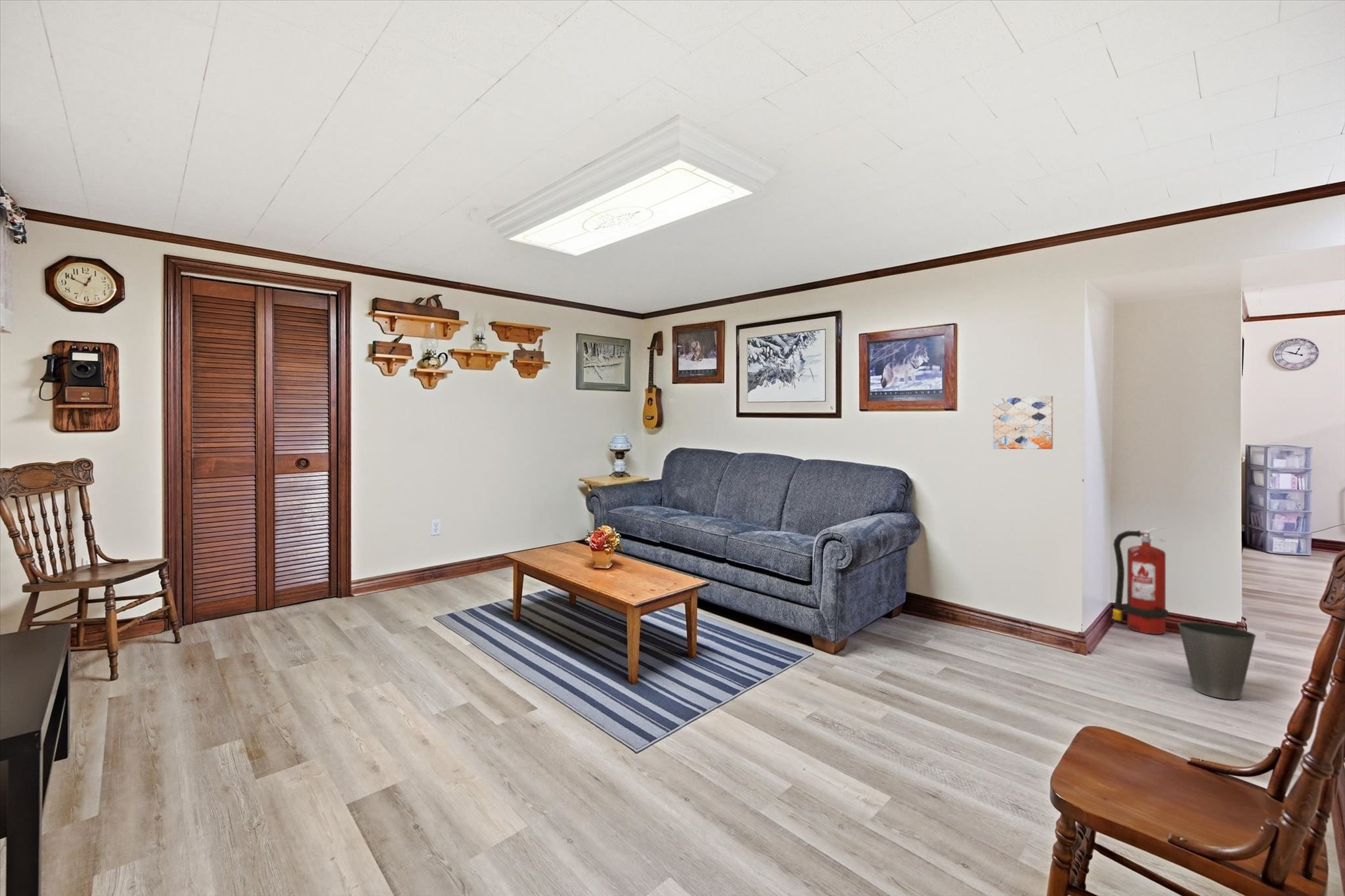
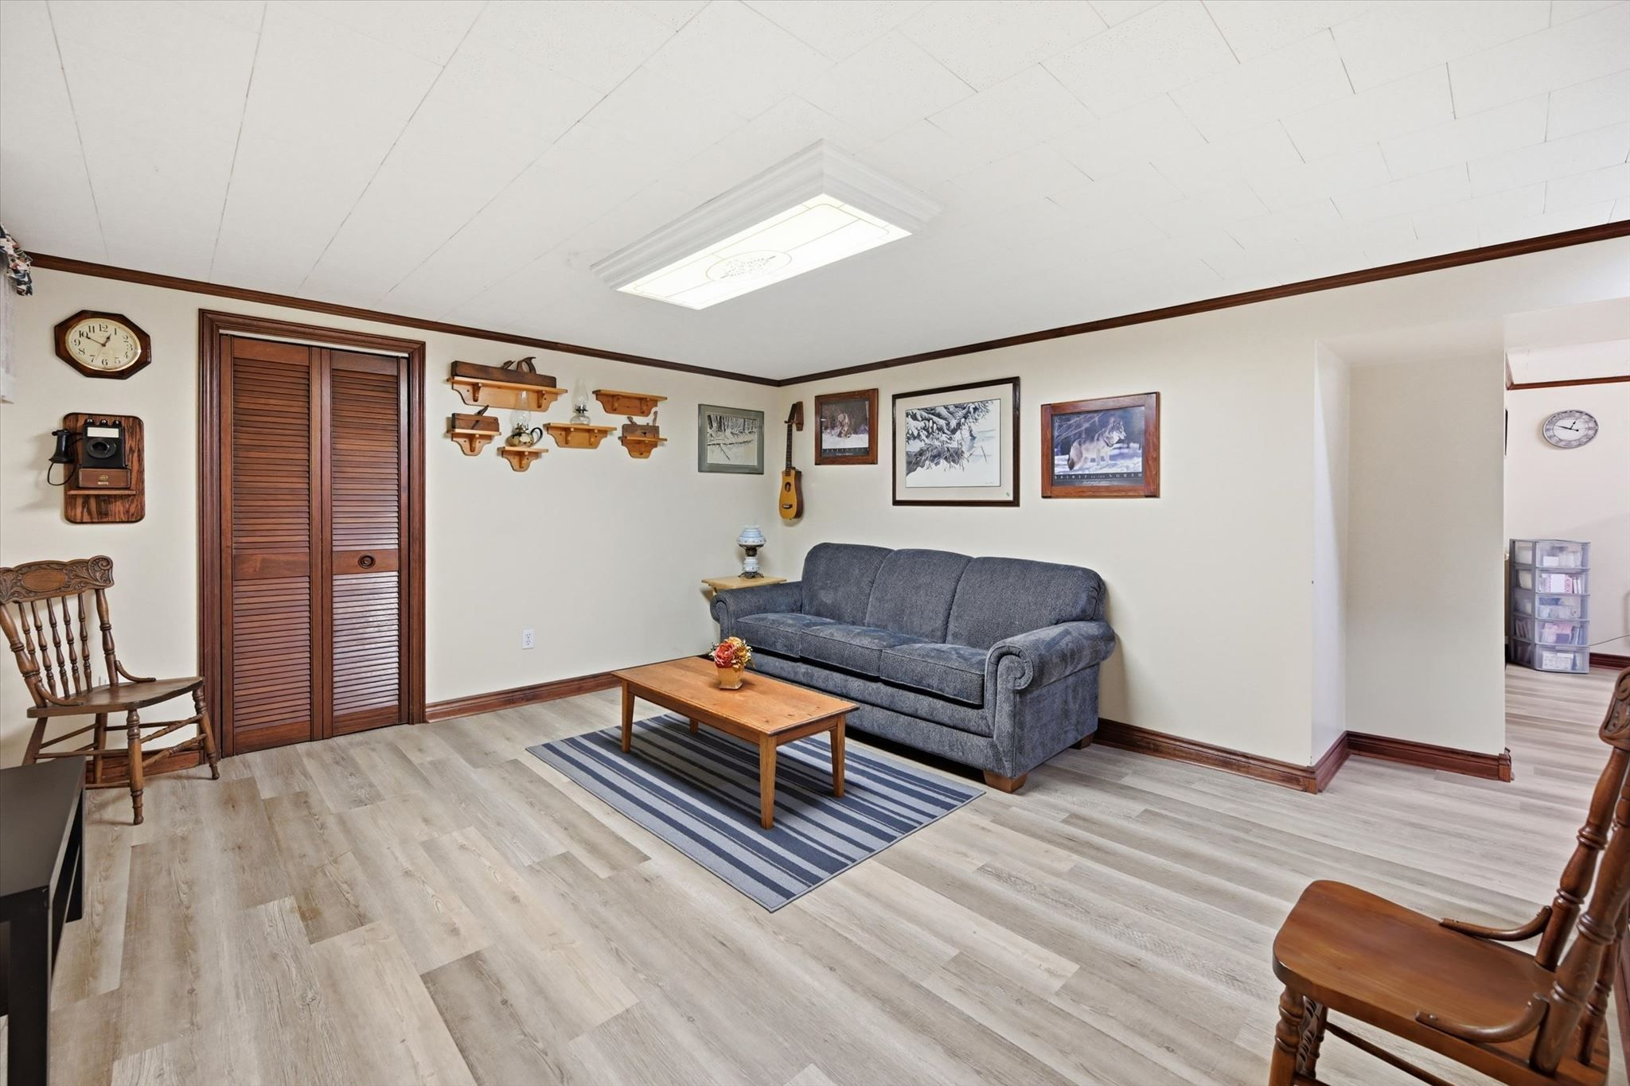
- waste basket (1215, 660)
- fire extinguisher (1139, 576)
- wall art (1022, 423)
